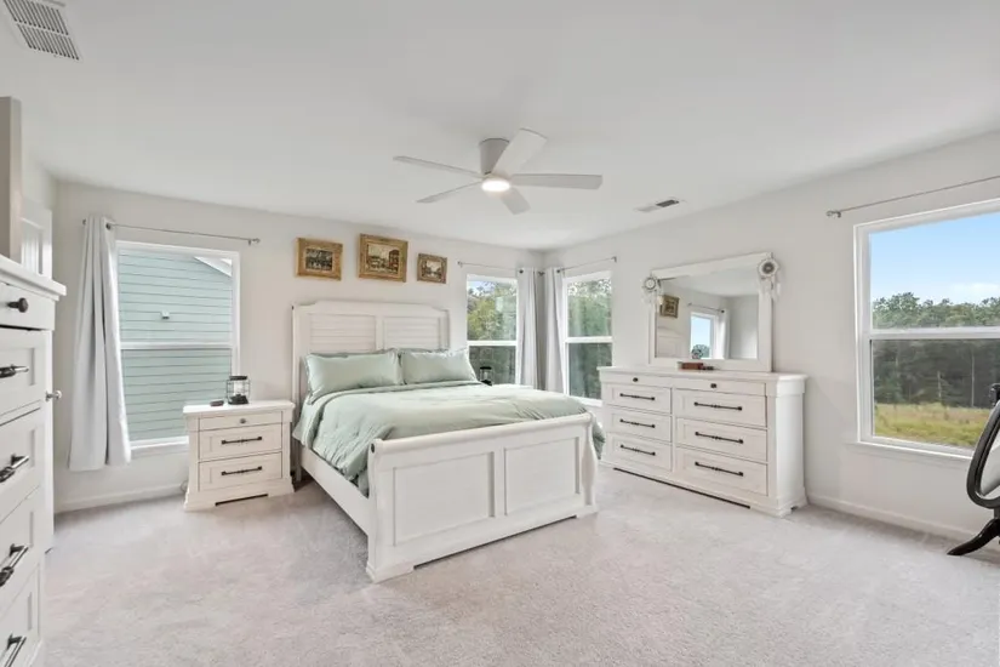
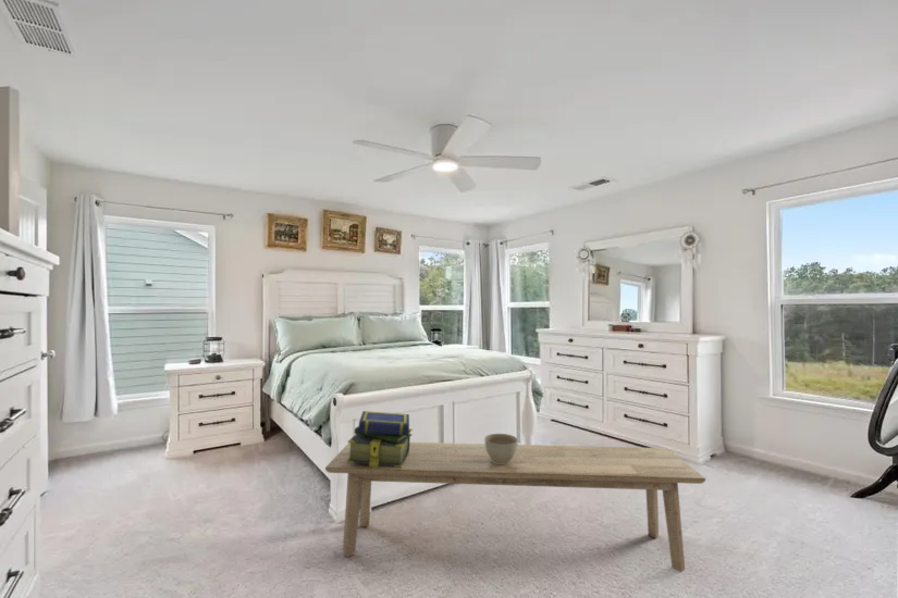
+ planter bowl (501, 449)
+ bench (506, 484)
+ stack of books (382, 436)
